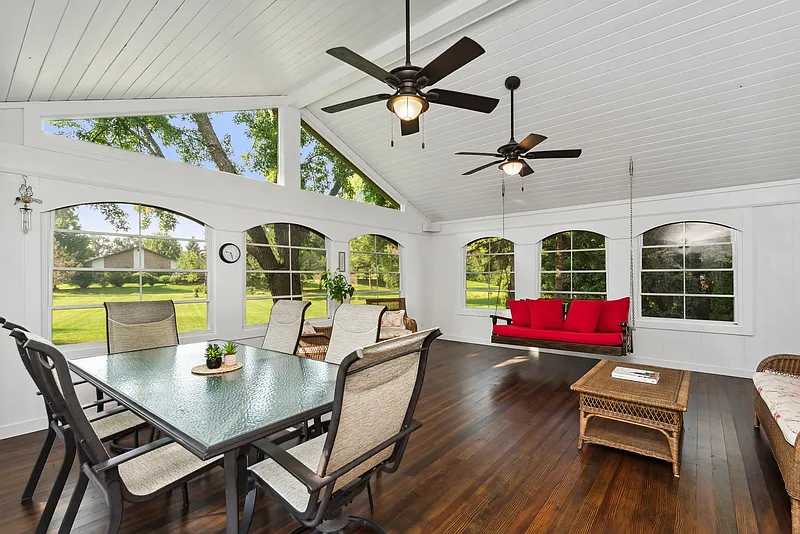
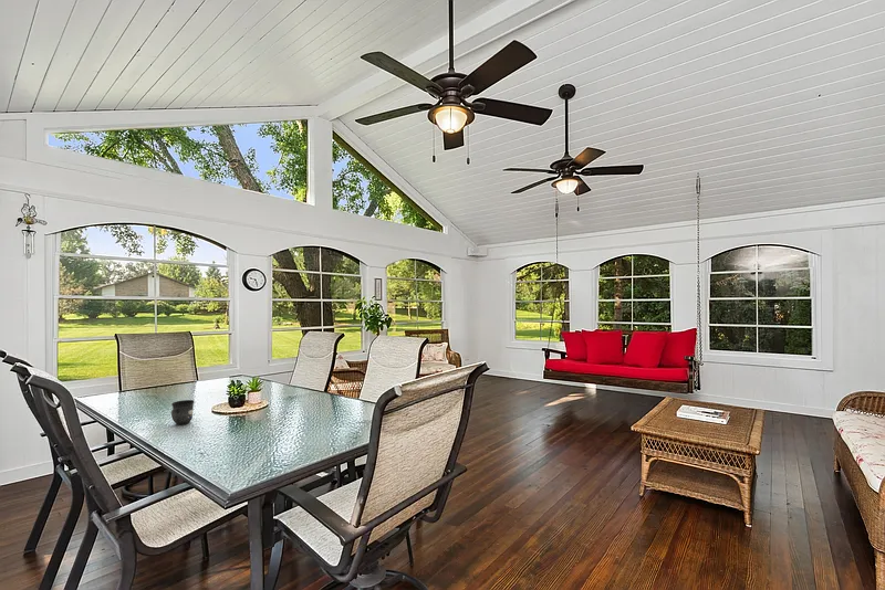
+ mug (180, 413)
